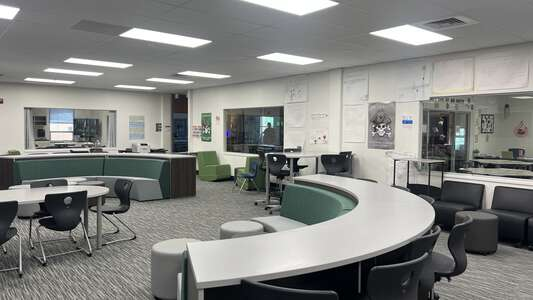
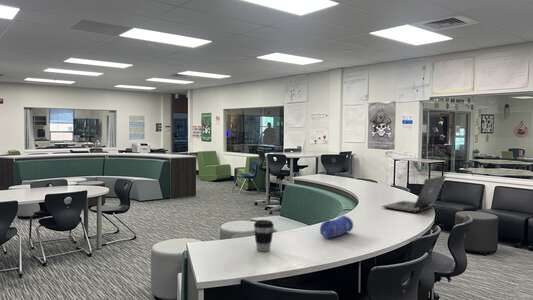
+ laptop (419, 194)
+ coffee cup (263, 235)
+ pencil case (336, 226)
